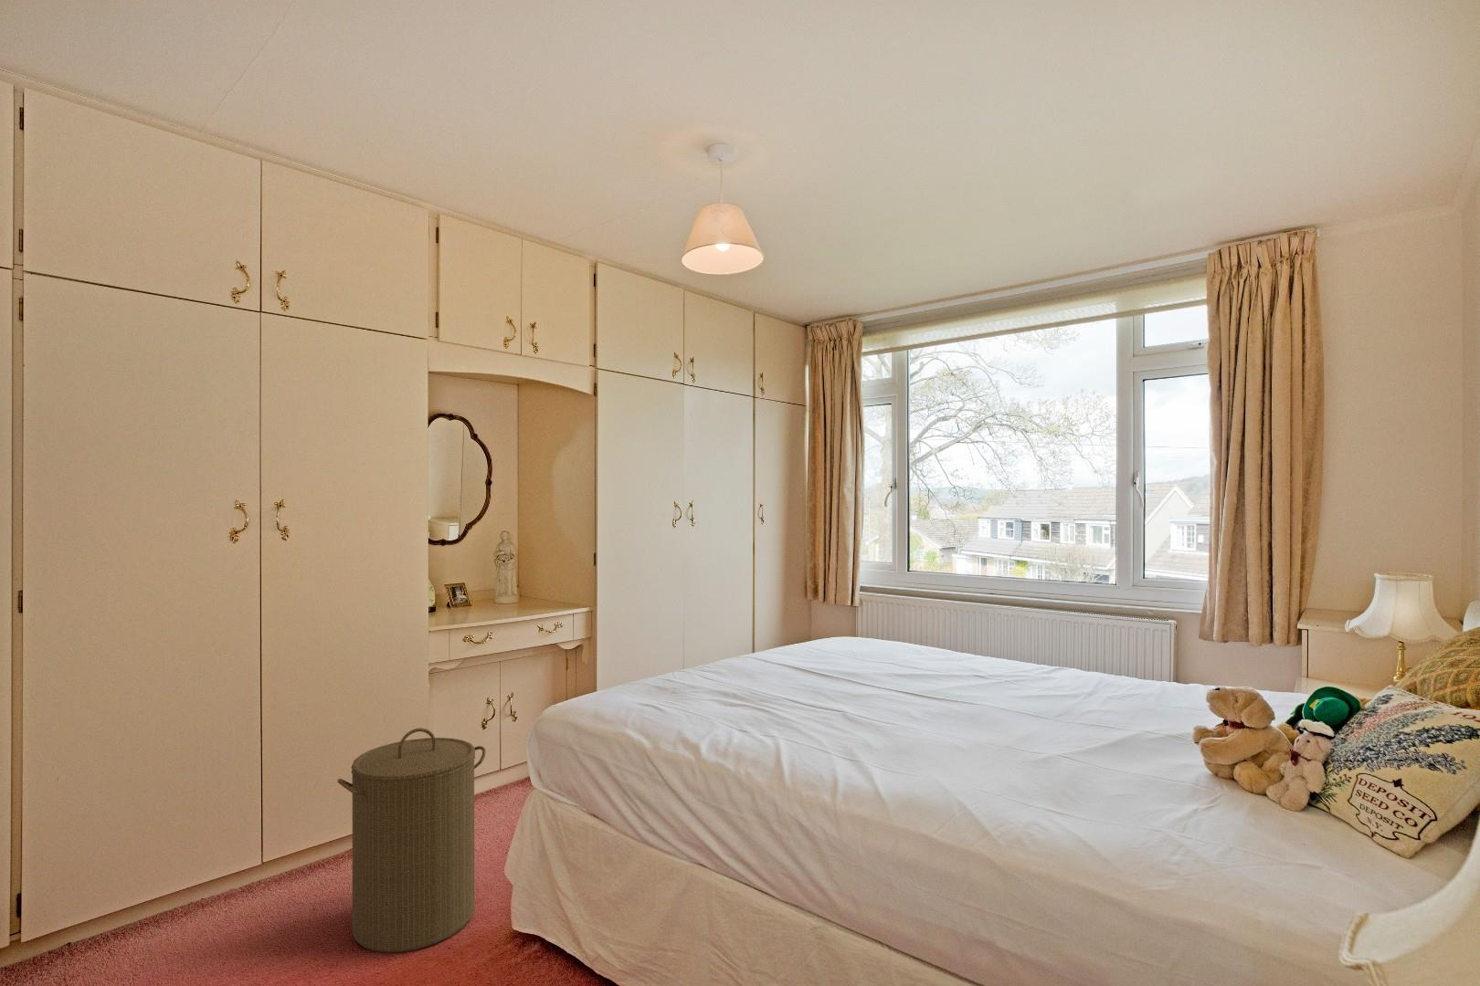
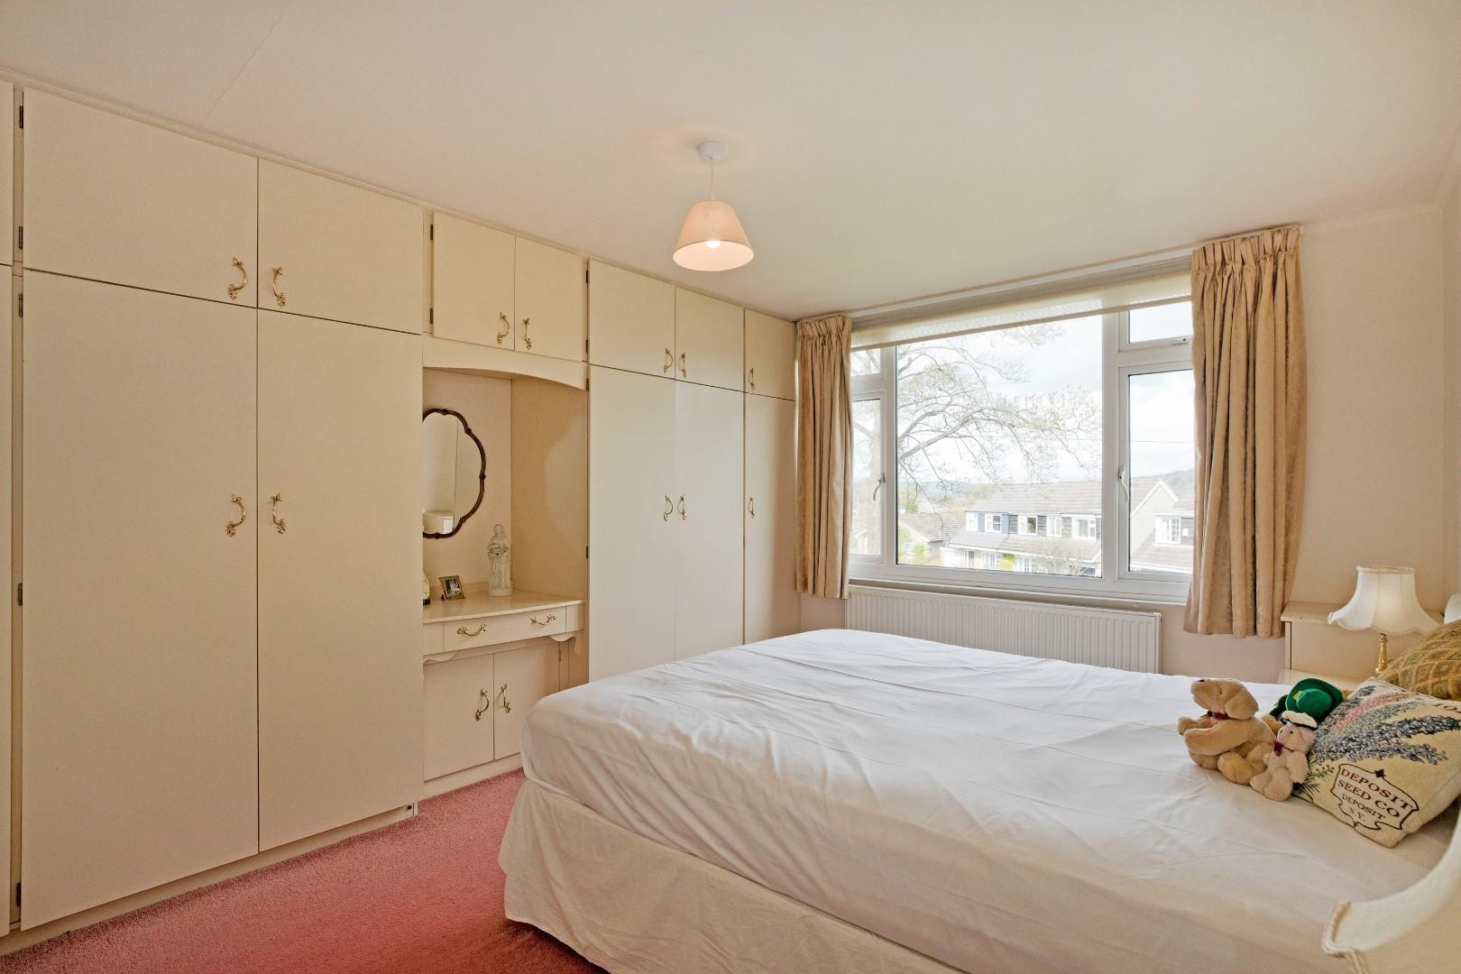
- laundry hamper (415, 824)
